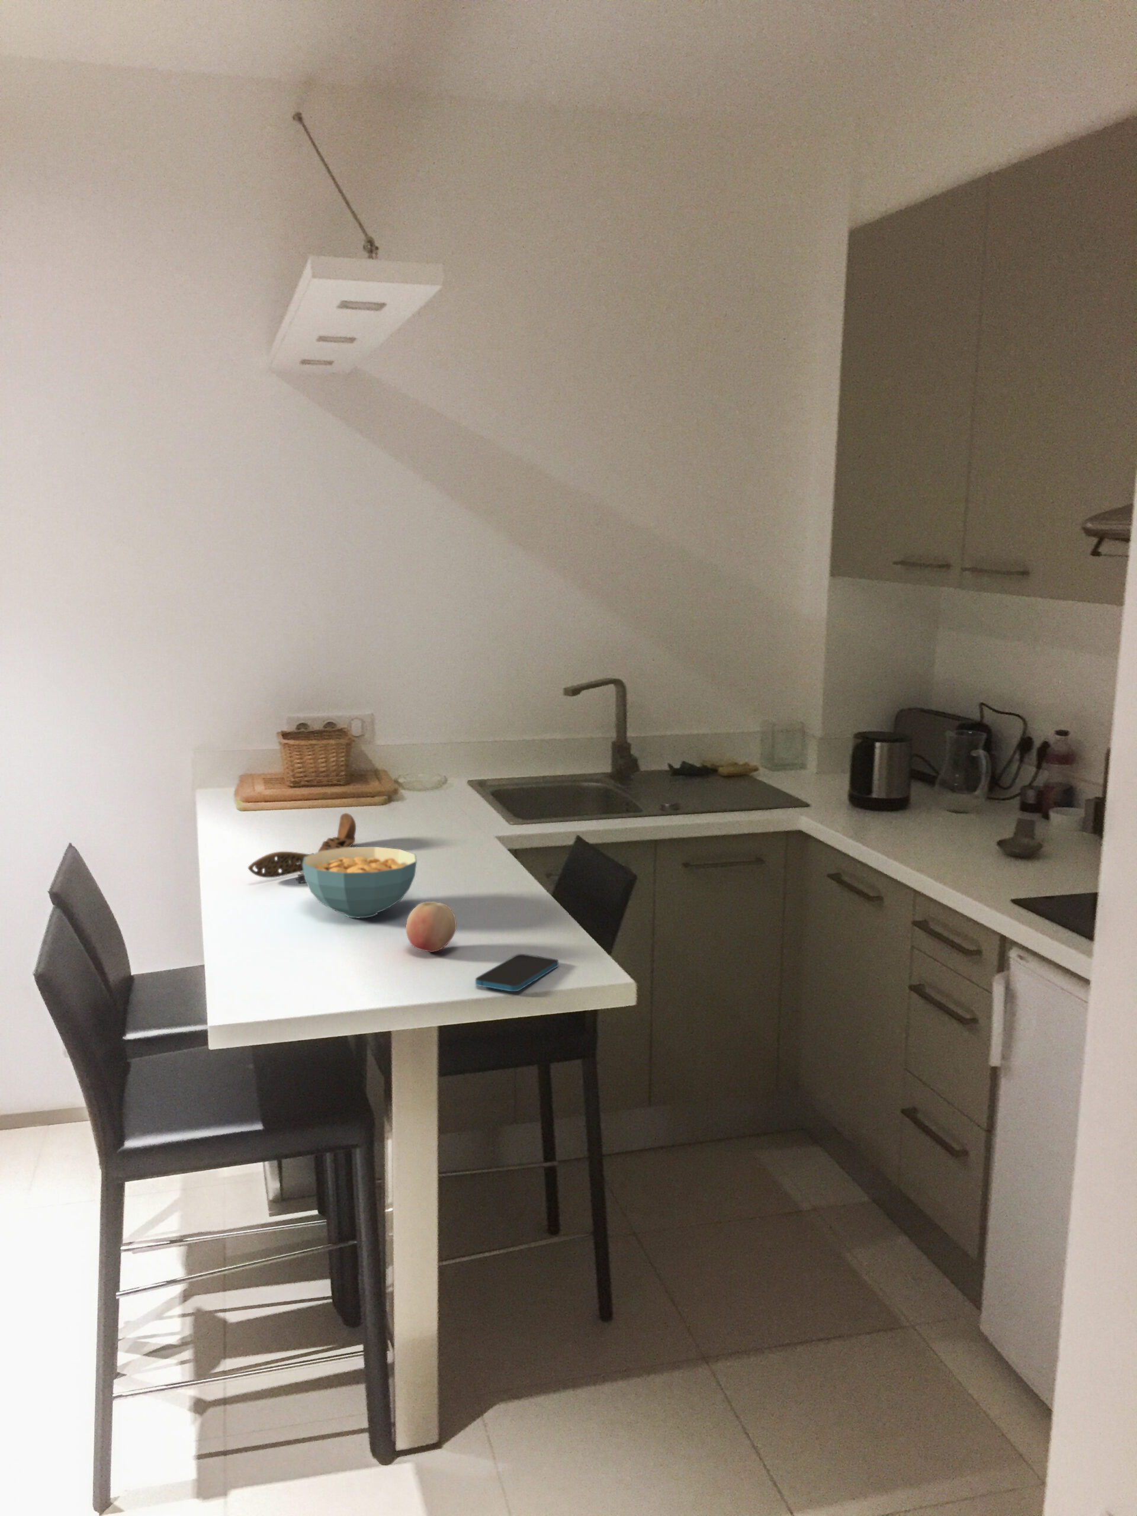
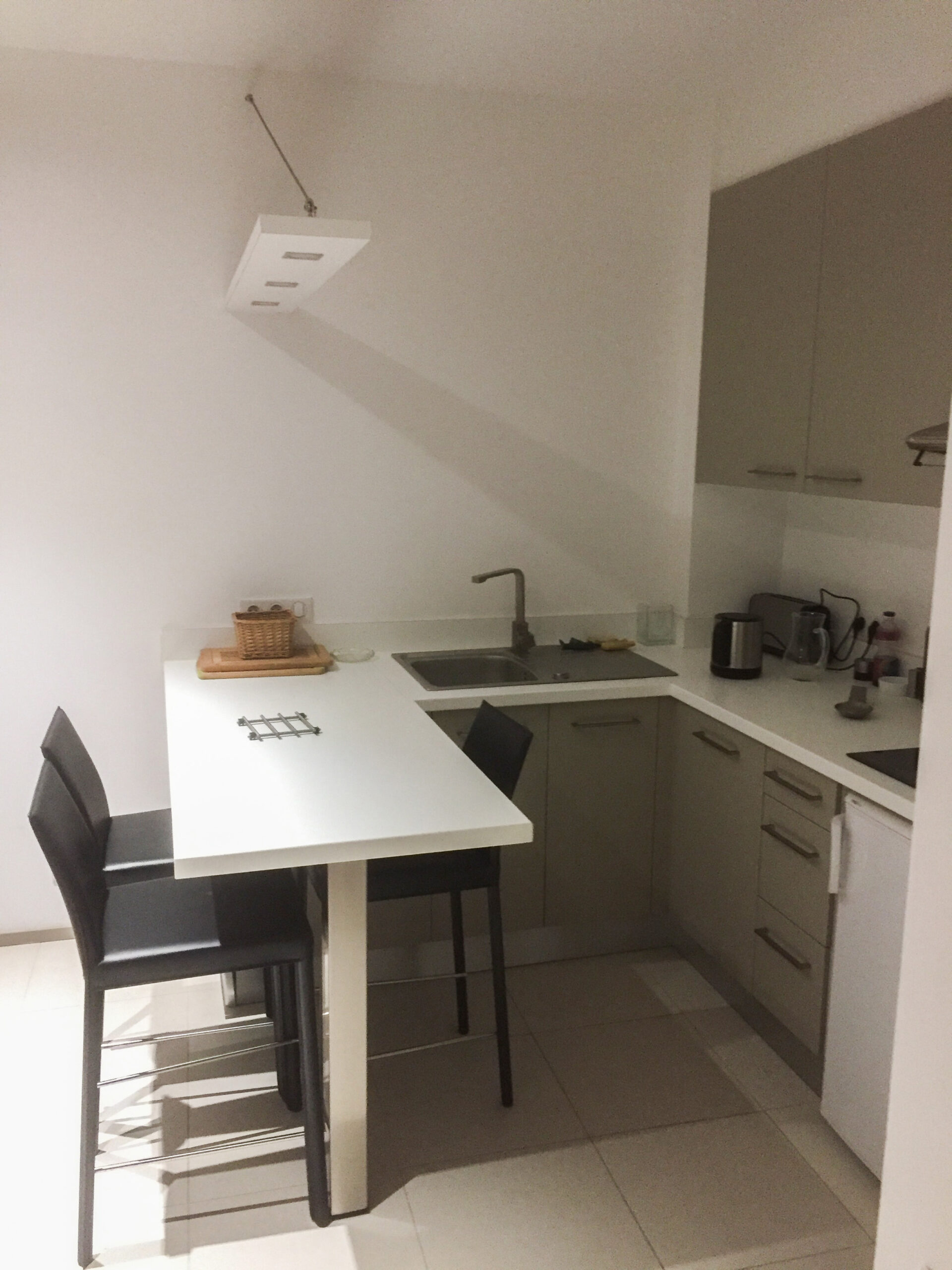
- smartphone (517, 972)
- fruit (431, 928)
- wooden spoon (301, 852)
- cereal bowl (359, 886)
